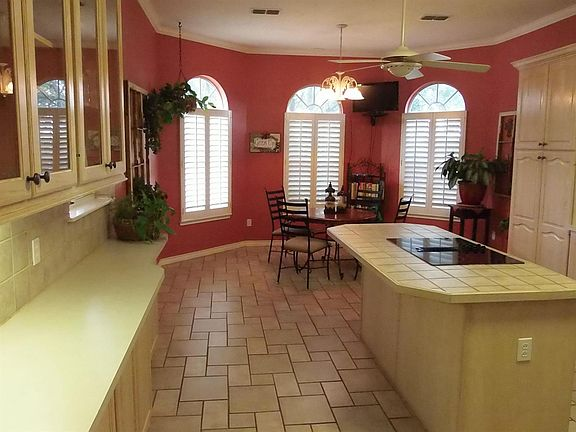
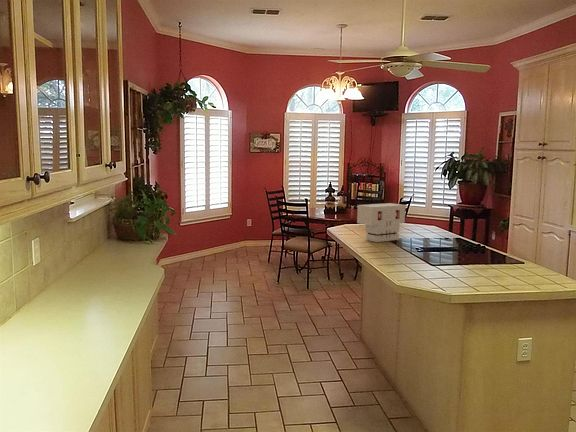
+ architectural model (381, 222)
